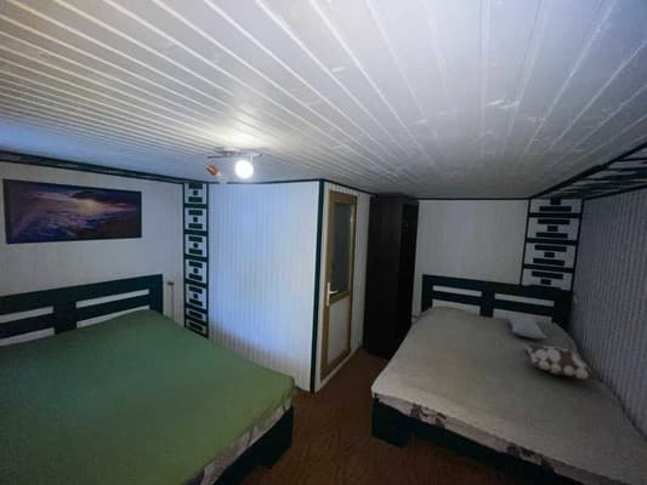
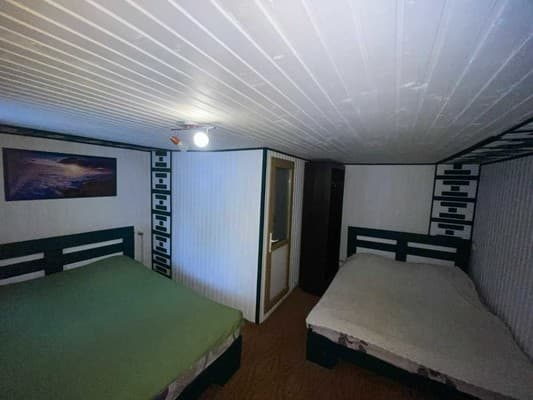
- pillow (523, 325)
- decorative pillow (556, 360)
